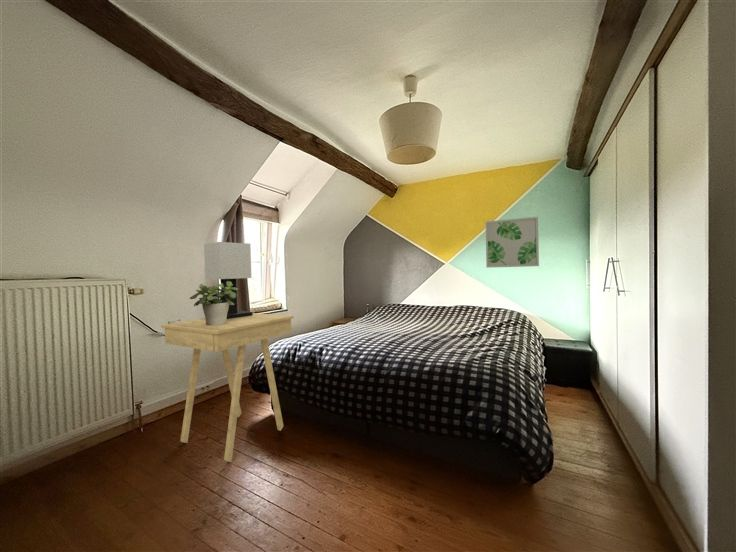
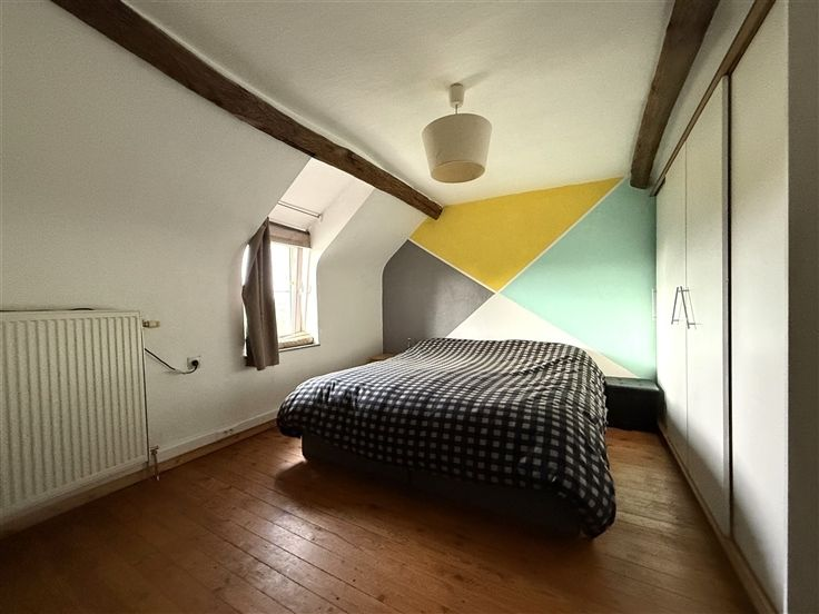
- table lamp (228, 280)
- side table (233, 377)
- potted plant (217, 302)
- wall art (511, 243)
